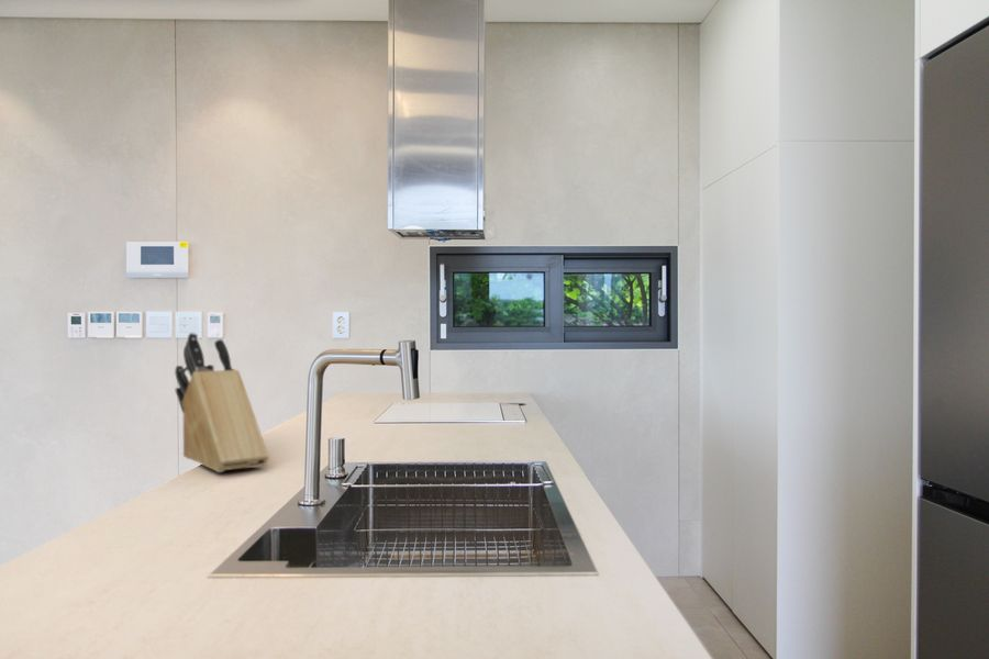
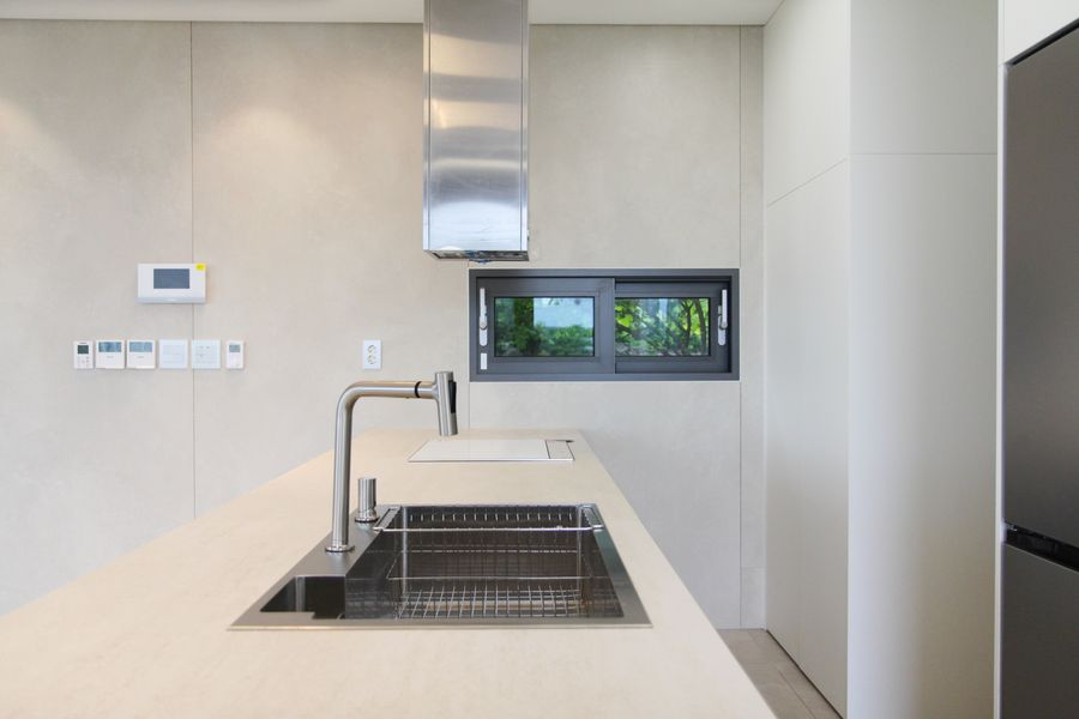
- knife block (218, 396)
